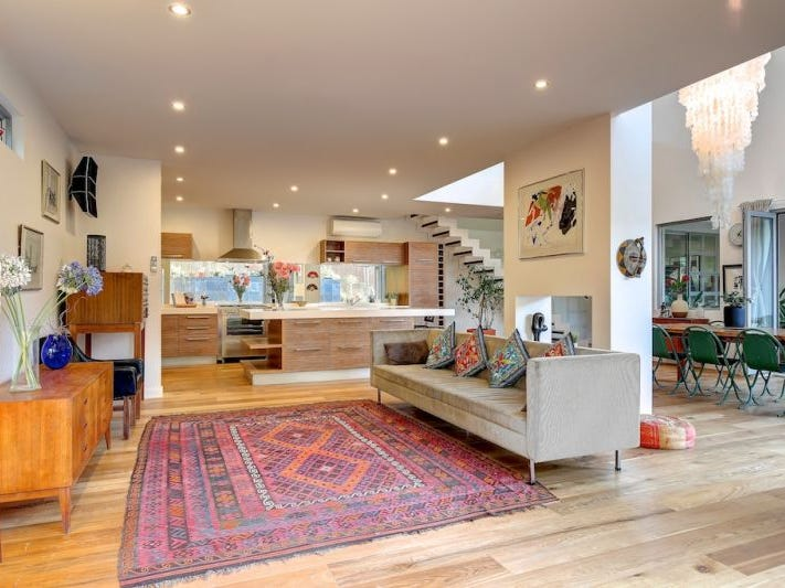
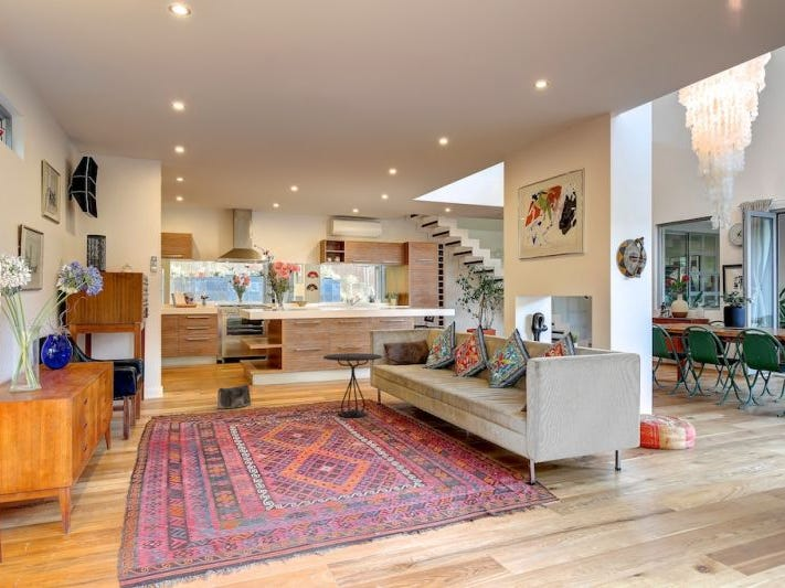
+ saddlebag (234, 395)
+ side table (353, 385)
